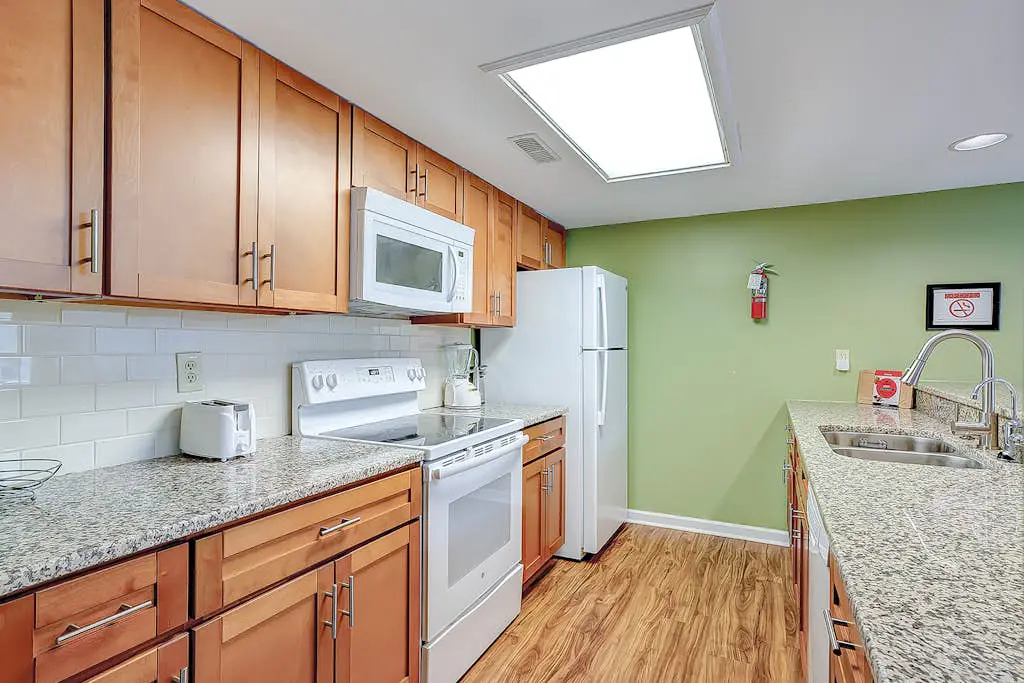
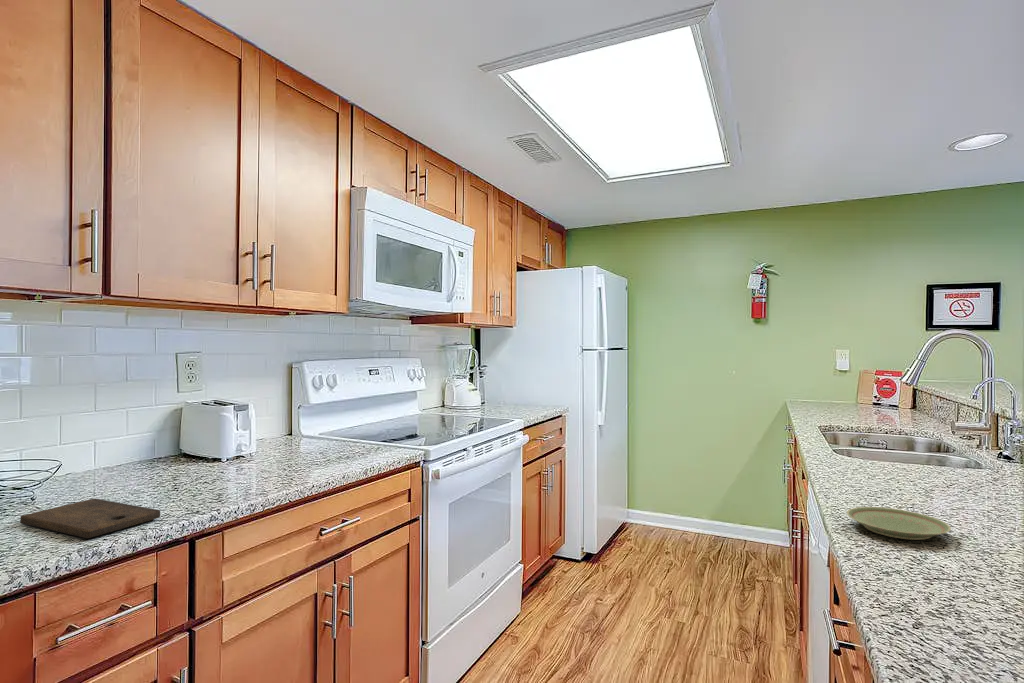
+ plate (896, 524)
+ cutting board (91, 516)
